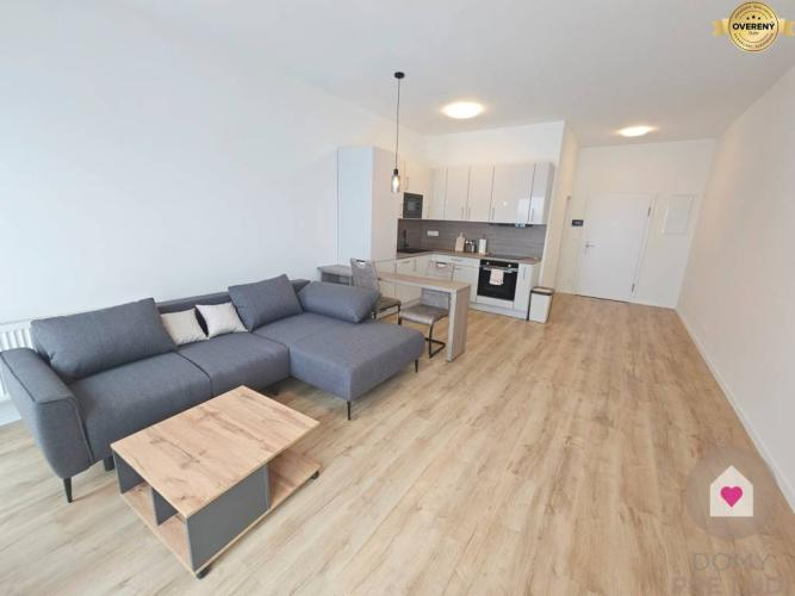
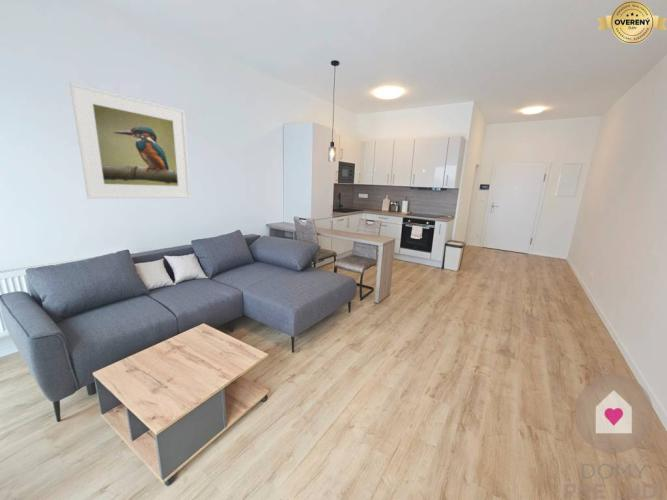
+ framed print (140, 150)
